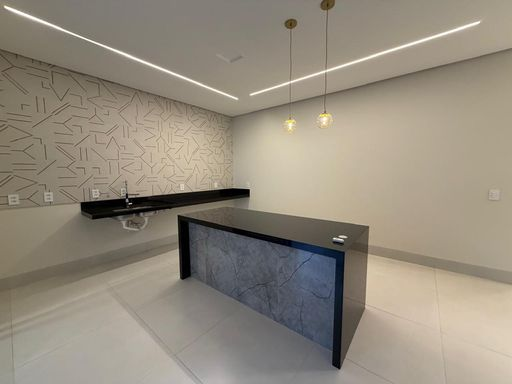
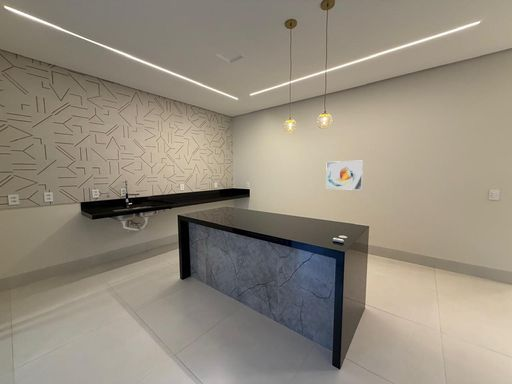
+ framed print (343, 175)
